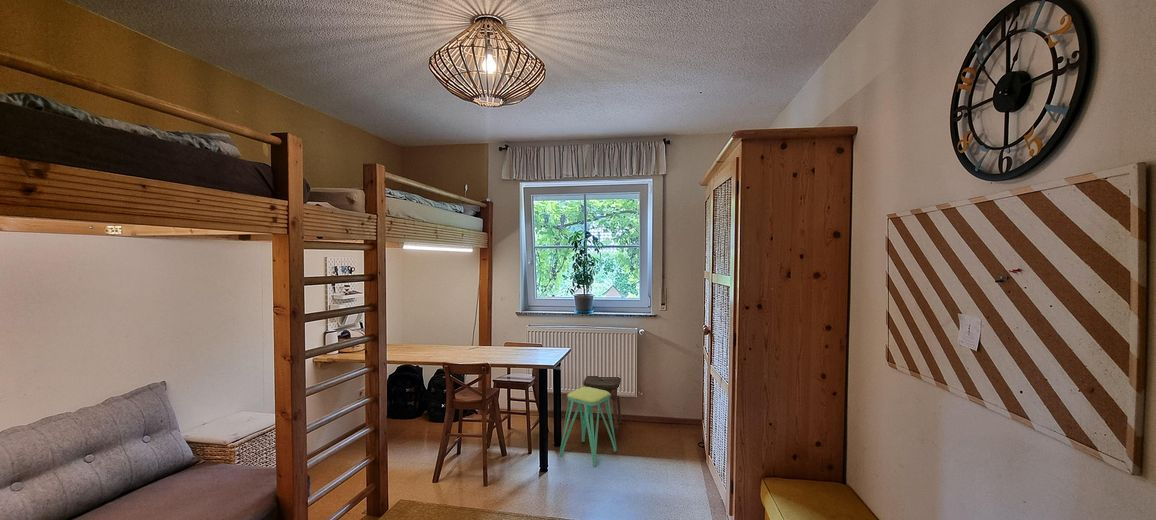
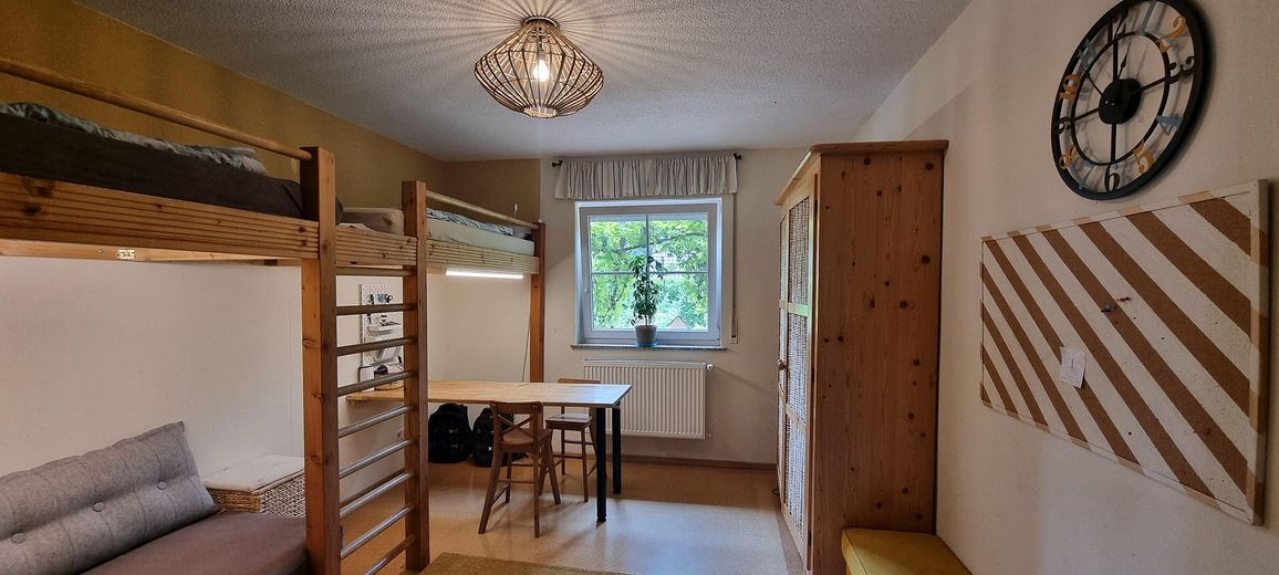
- stool (611, 398)
- stool (588, 422)
